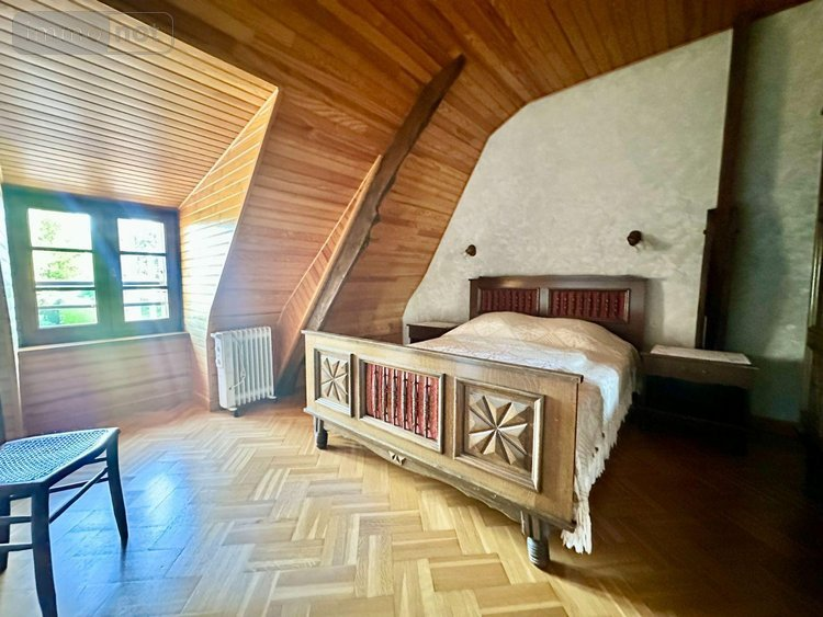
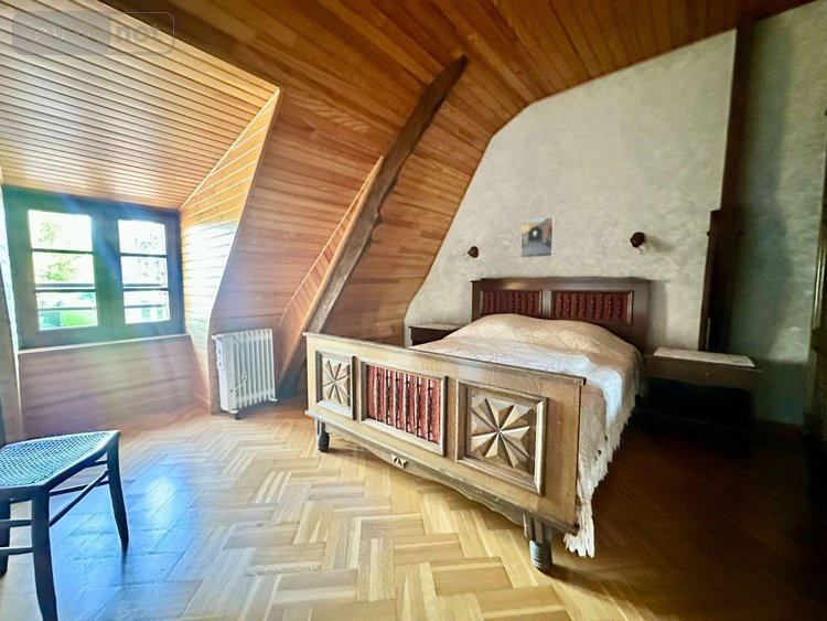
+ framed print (536, 238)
